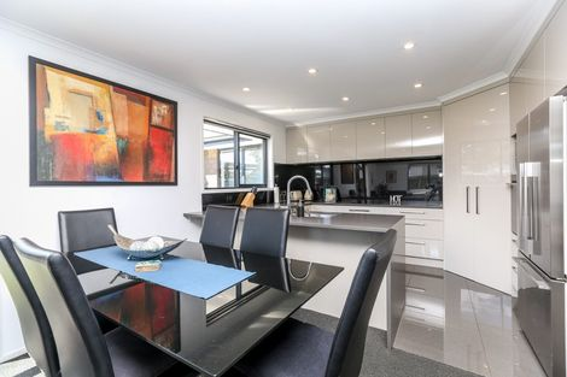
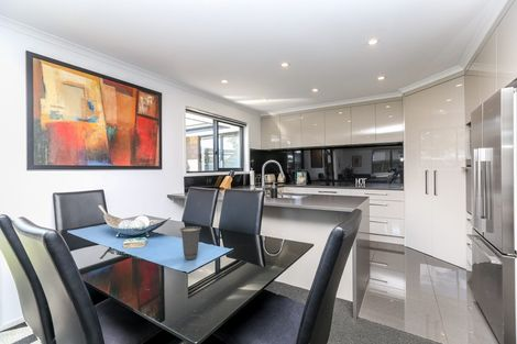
+ cup (190, 243)
